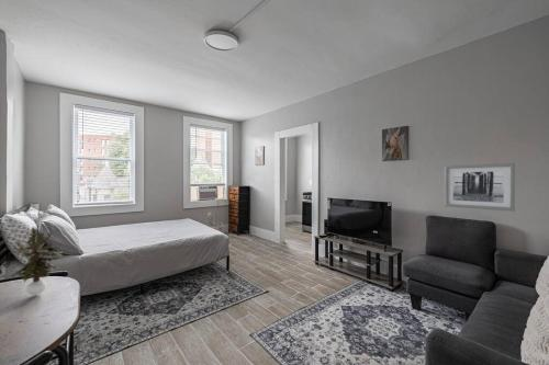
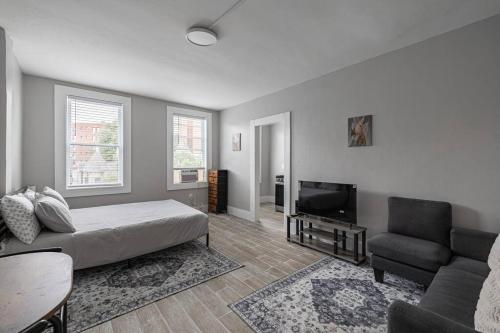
- wall art (477, 186)
- potted plant (35, 261)
